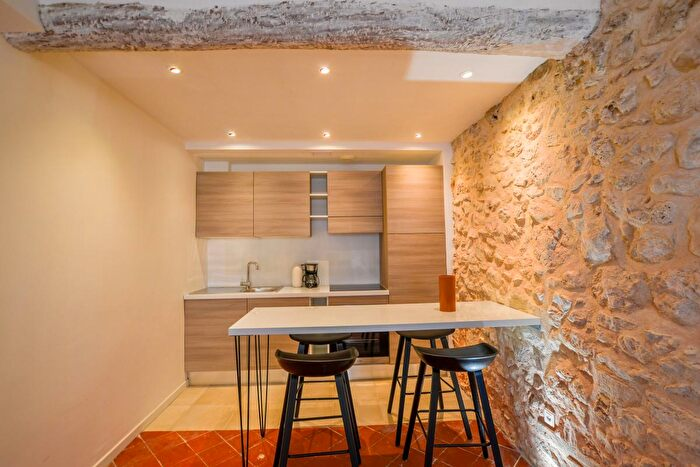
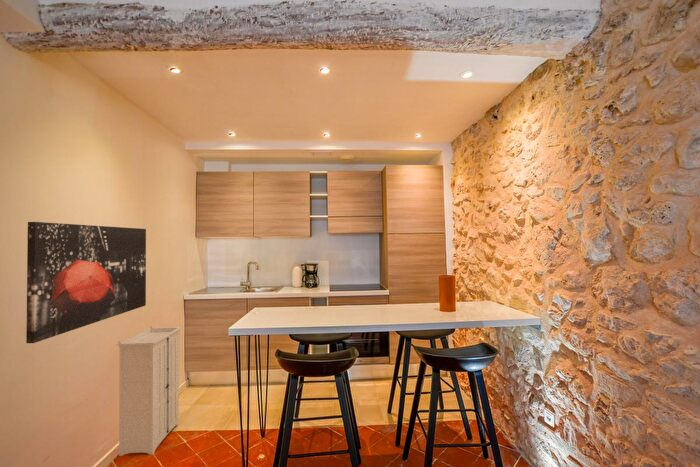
+ wall art (99, 273)
+ storage cabinet (152, 385)
